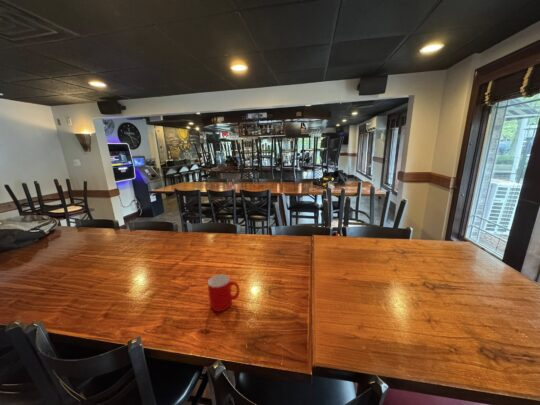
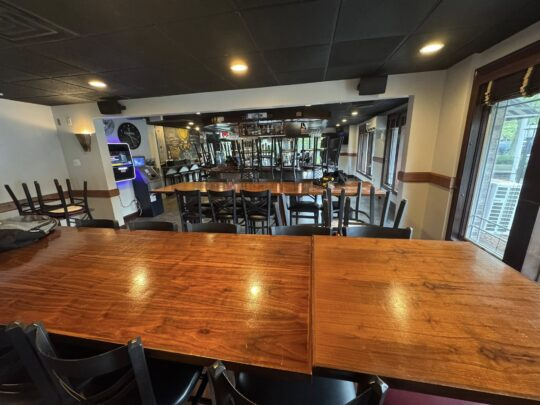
- cup (224, 291)
